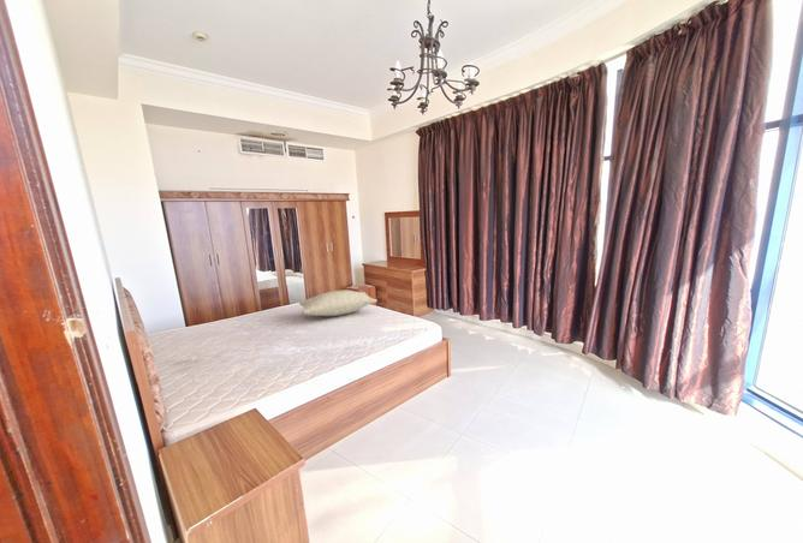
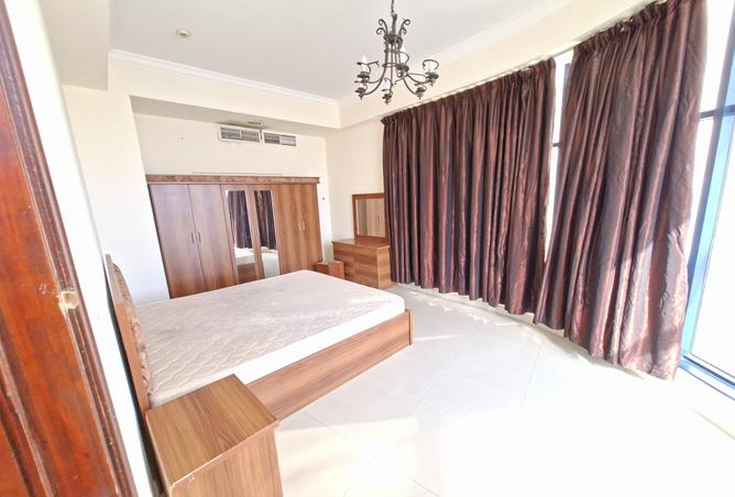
- pillow (337, 303)
